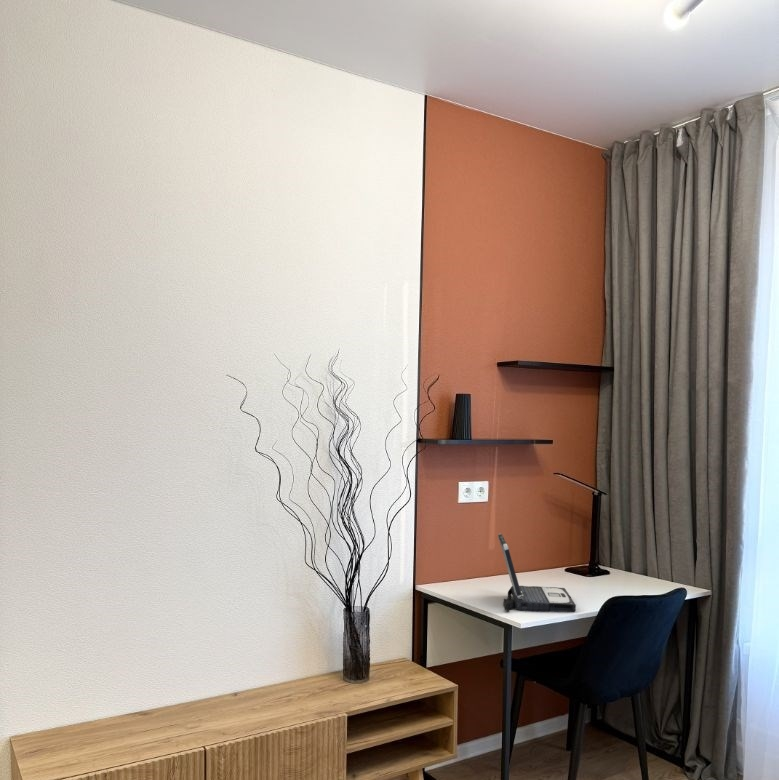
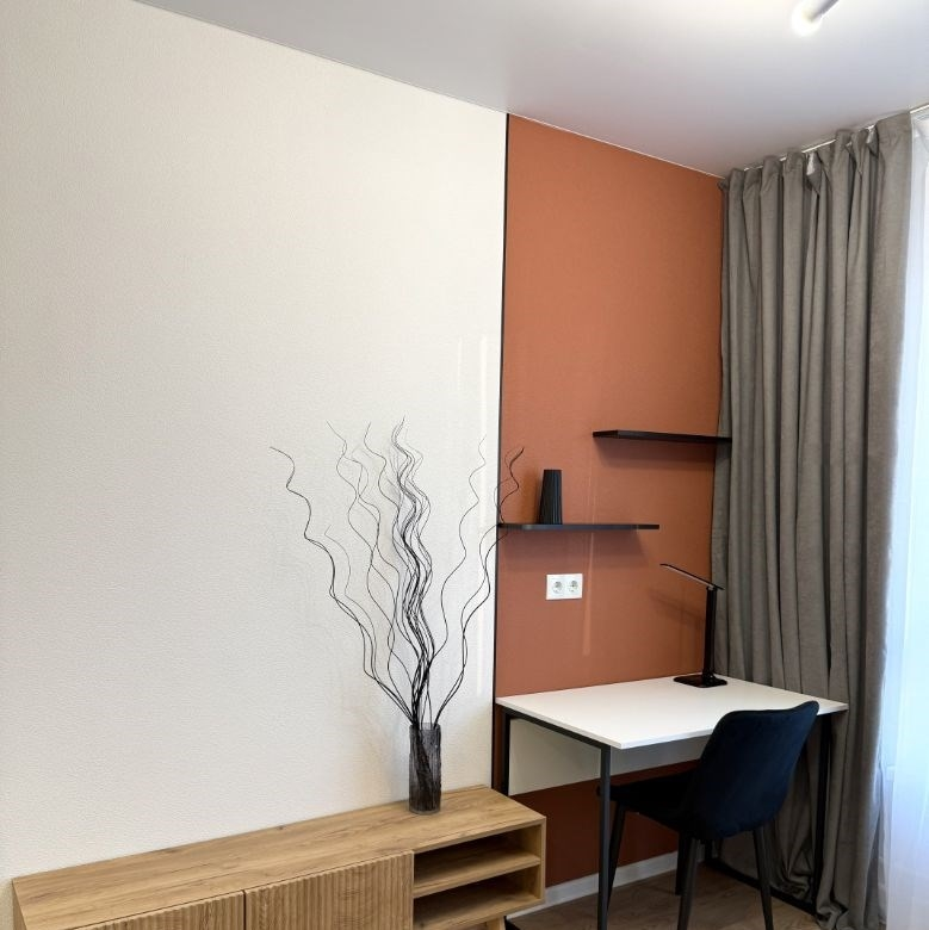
- laptop (533, 586)
